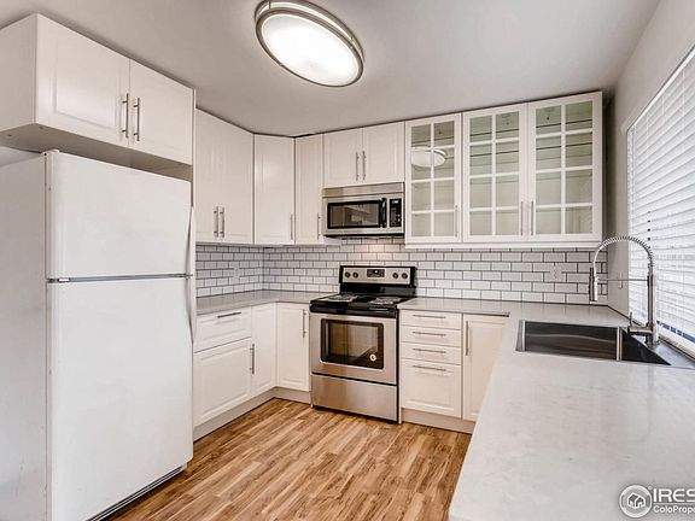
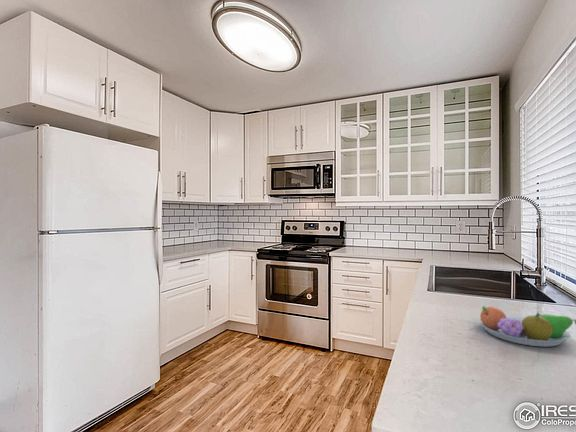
+ fruit bowl (524, 320)
